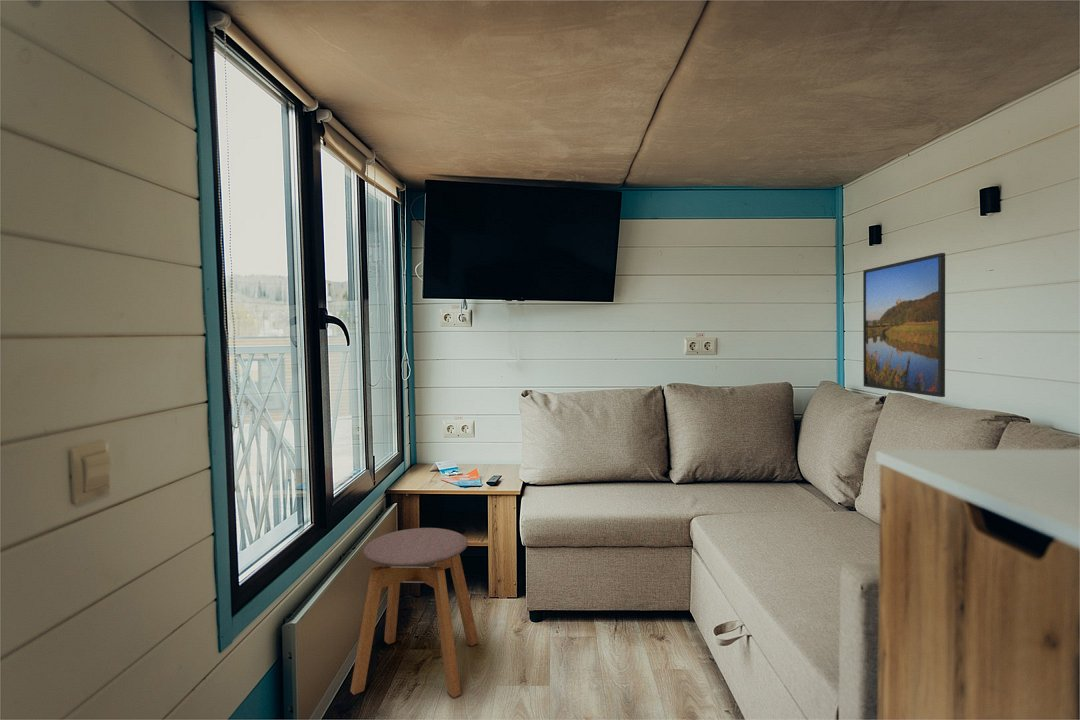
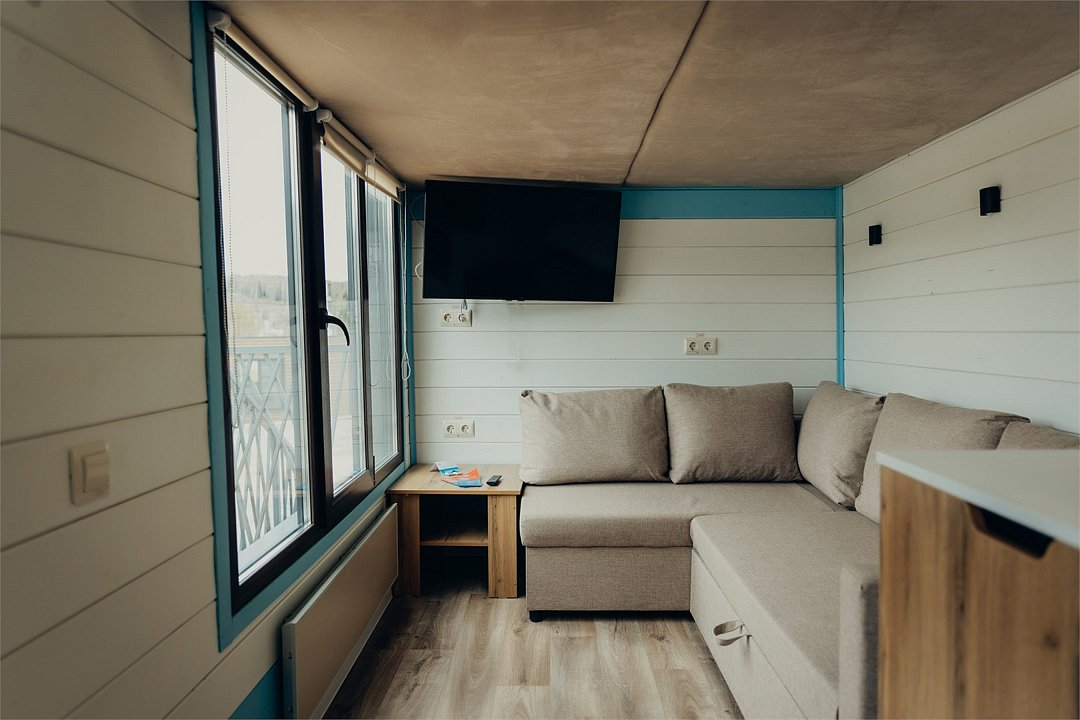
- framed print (899, 327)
- stool (435, 598)
